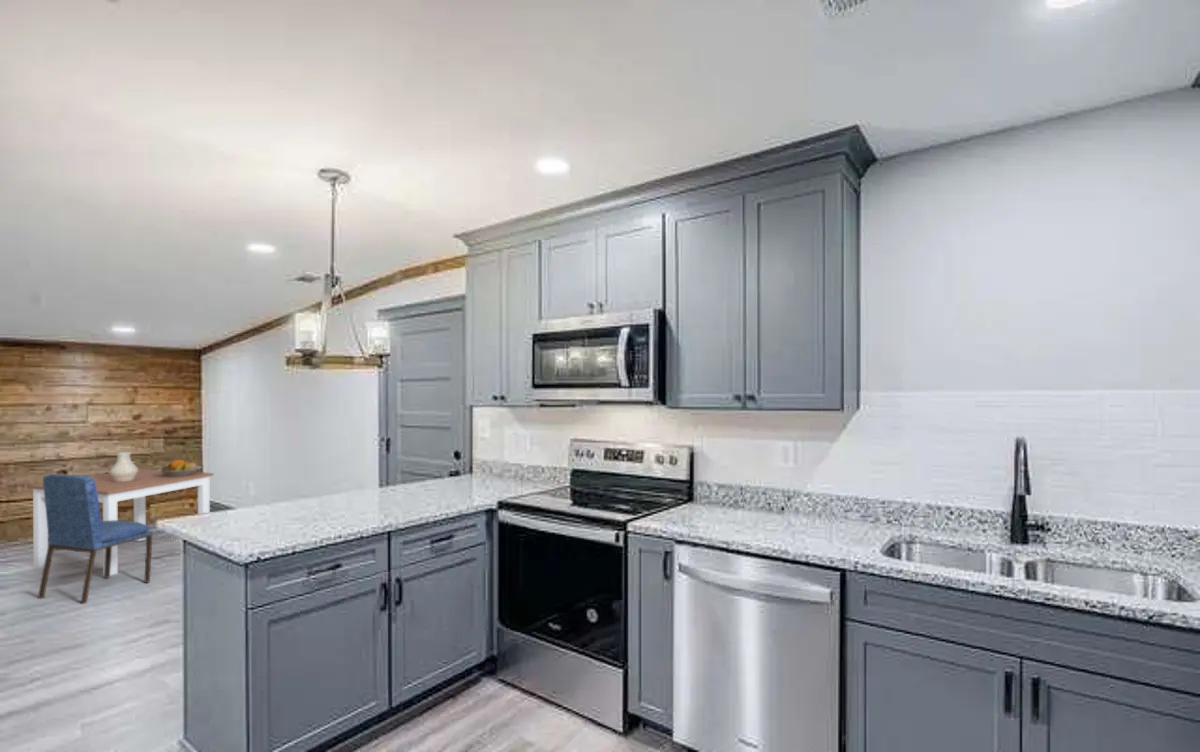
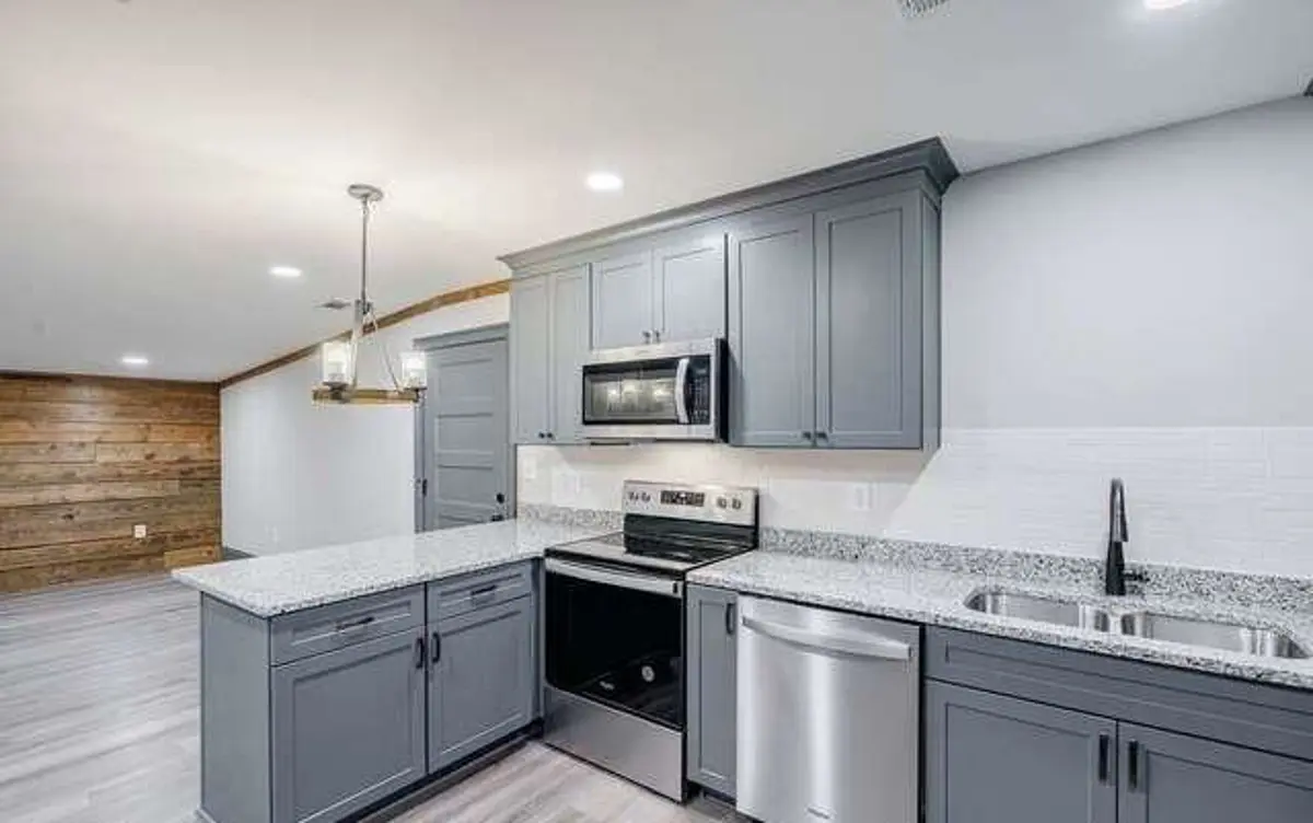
- fruit bowl (179, 466)
- vase (123, 466)
- dining chair (97, 530)
- dining table (134, 517)
